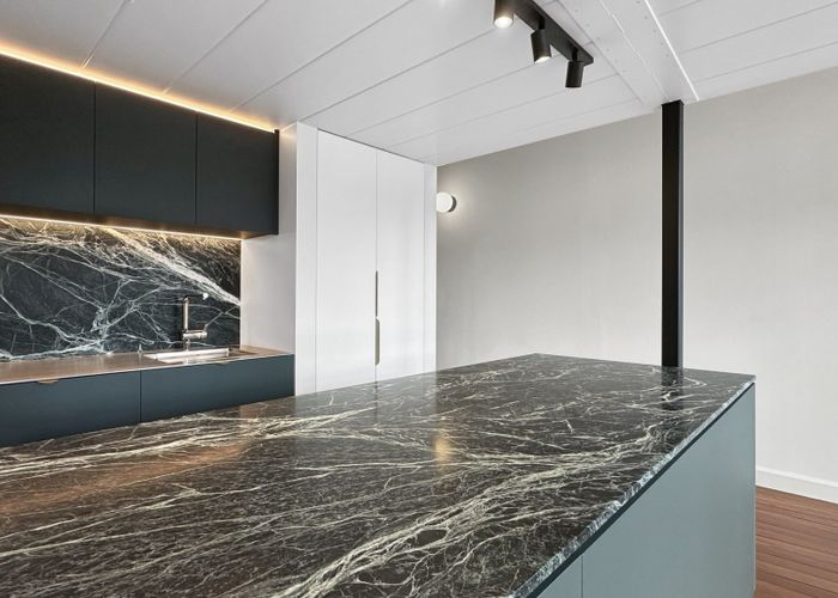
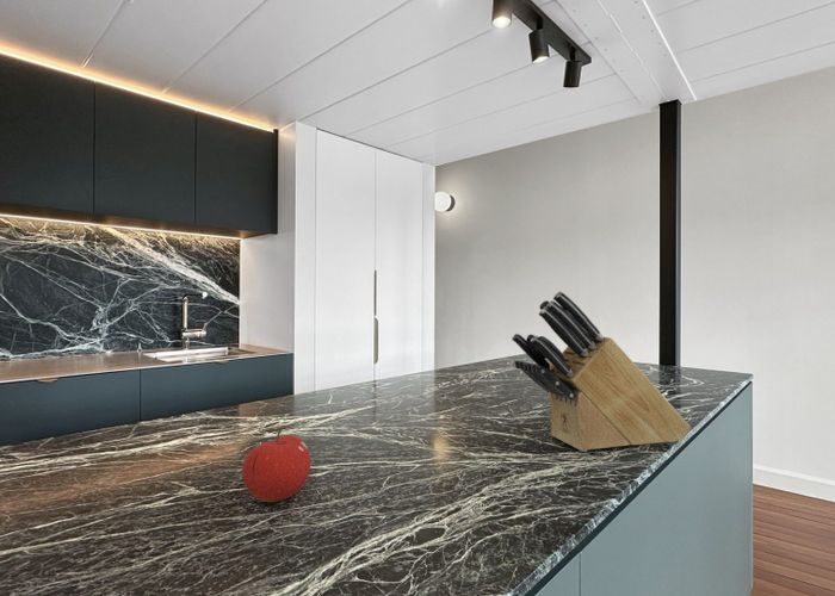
+ fruit (277, 462)
+ knife block (599, 366)
